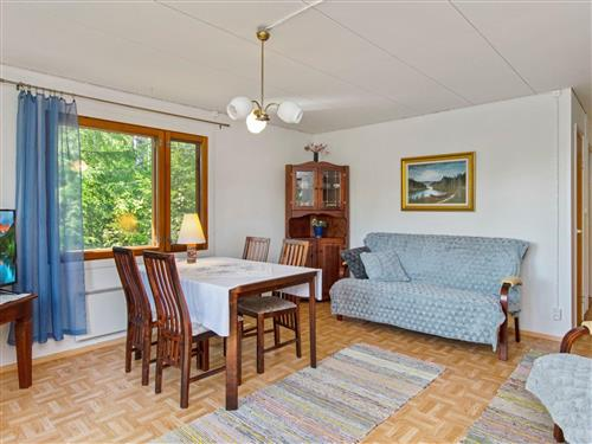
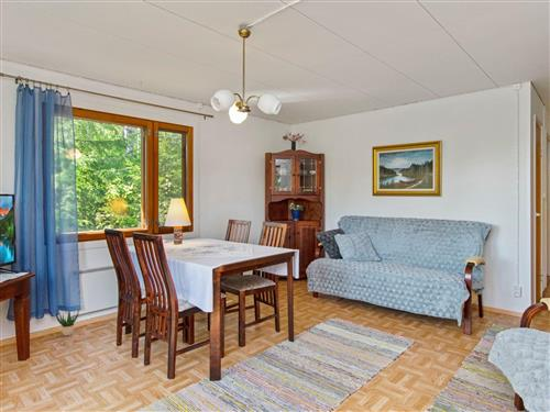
+ potted plant (67, 320)
